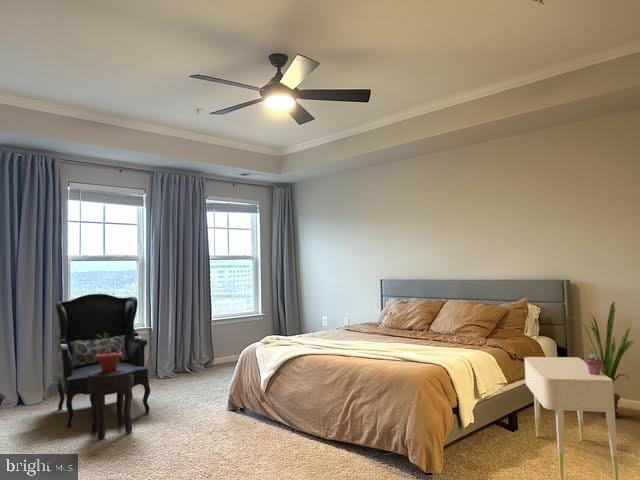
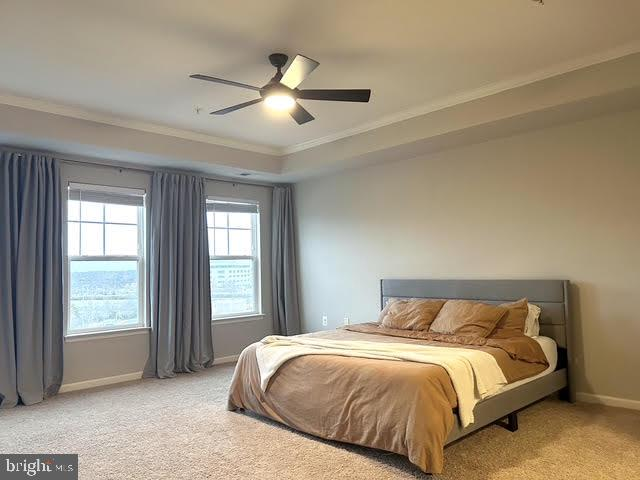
- potted succulent (593, 363)
- side table (116, 402)
- house plant (603, 358)
- nightstand (563, 411)
- potted plant (108, 350)
- armchair (101, 352)
